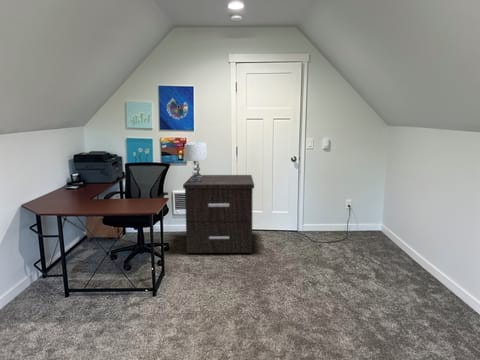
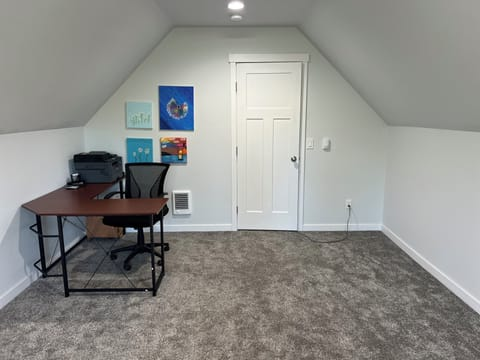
- table lamp (195, 161)
- nightstand (220, 211)
